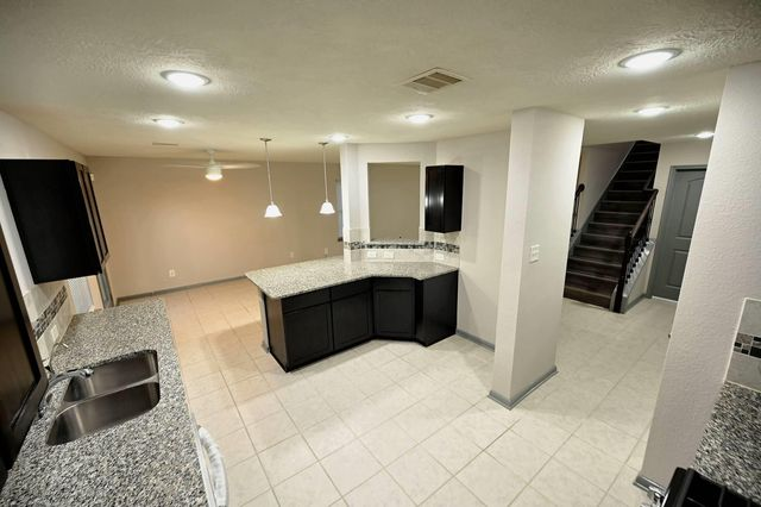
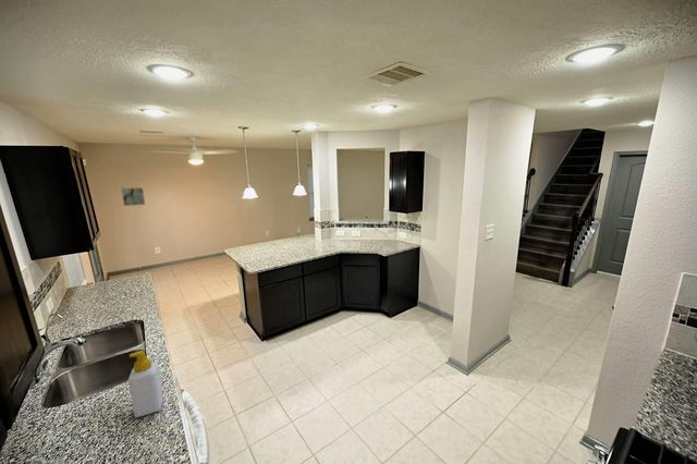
+ wall art (133, 196)
+ soap bottle (145, 380)
